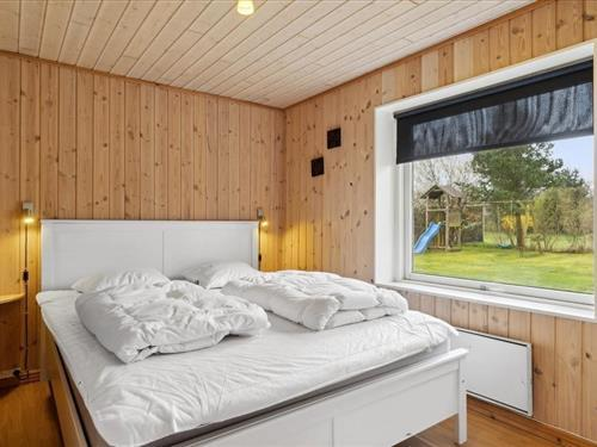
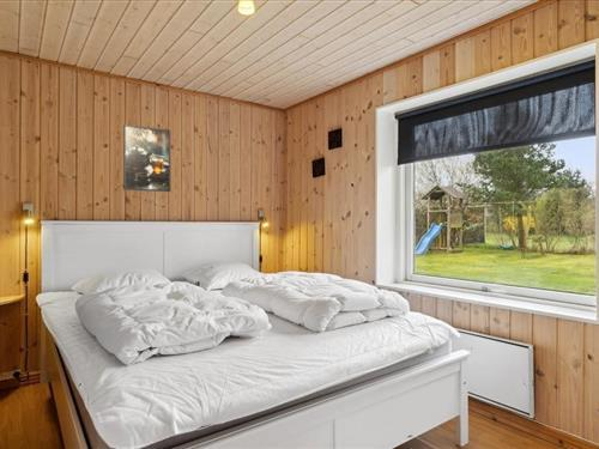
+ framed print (147, 158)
